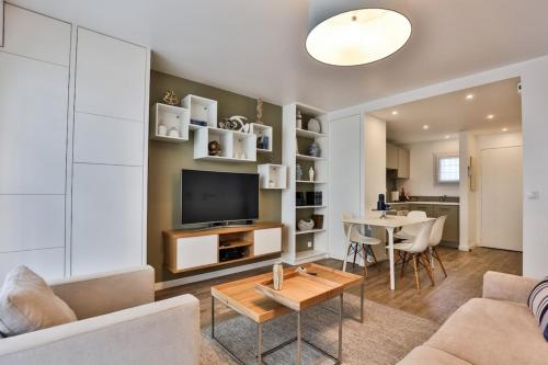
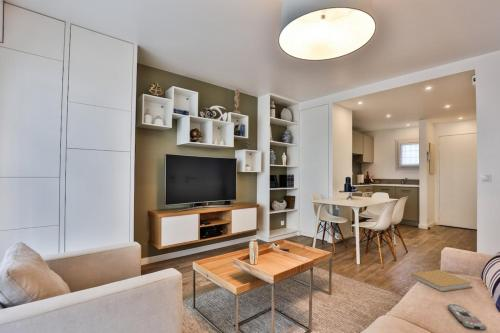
+ book (440, 279)
+ remote control (464, 316)
